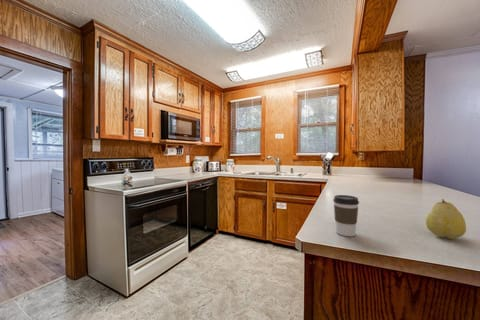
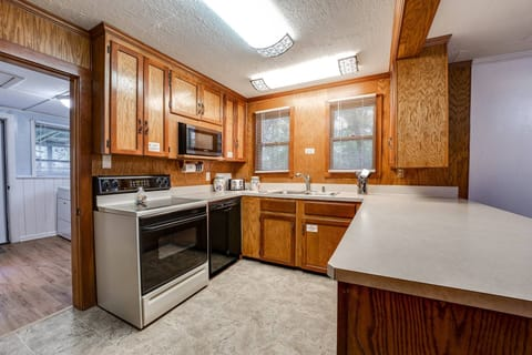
- coffee cup (345, 215)
- fruit (444, 217)
